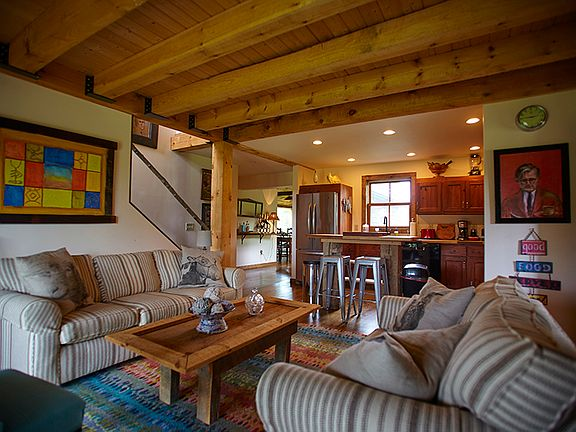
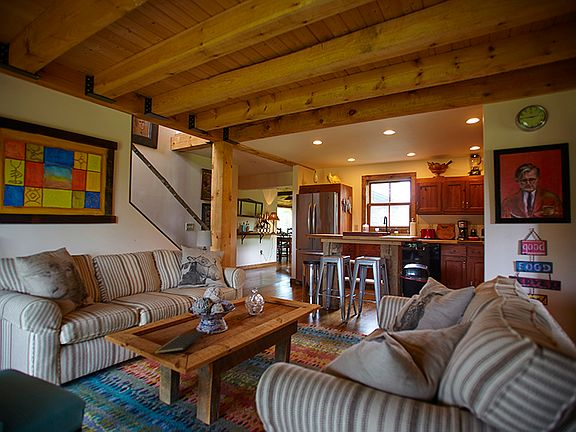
+ notepad (179, 342)
